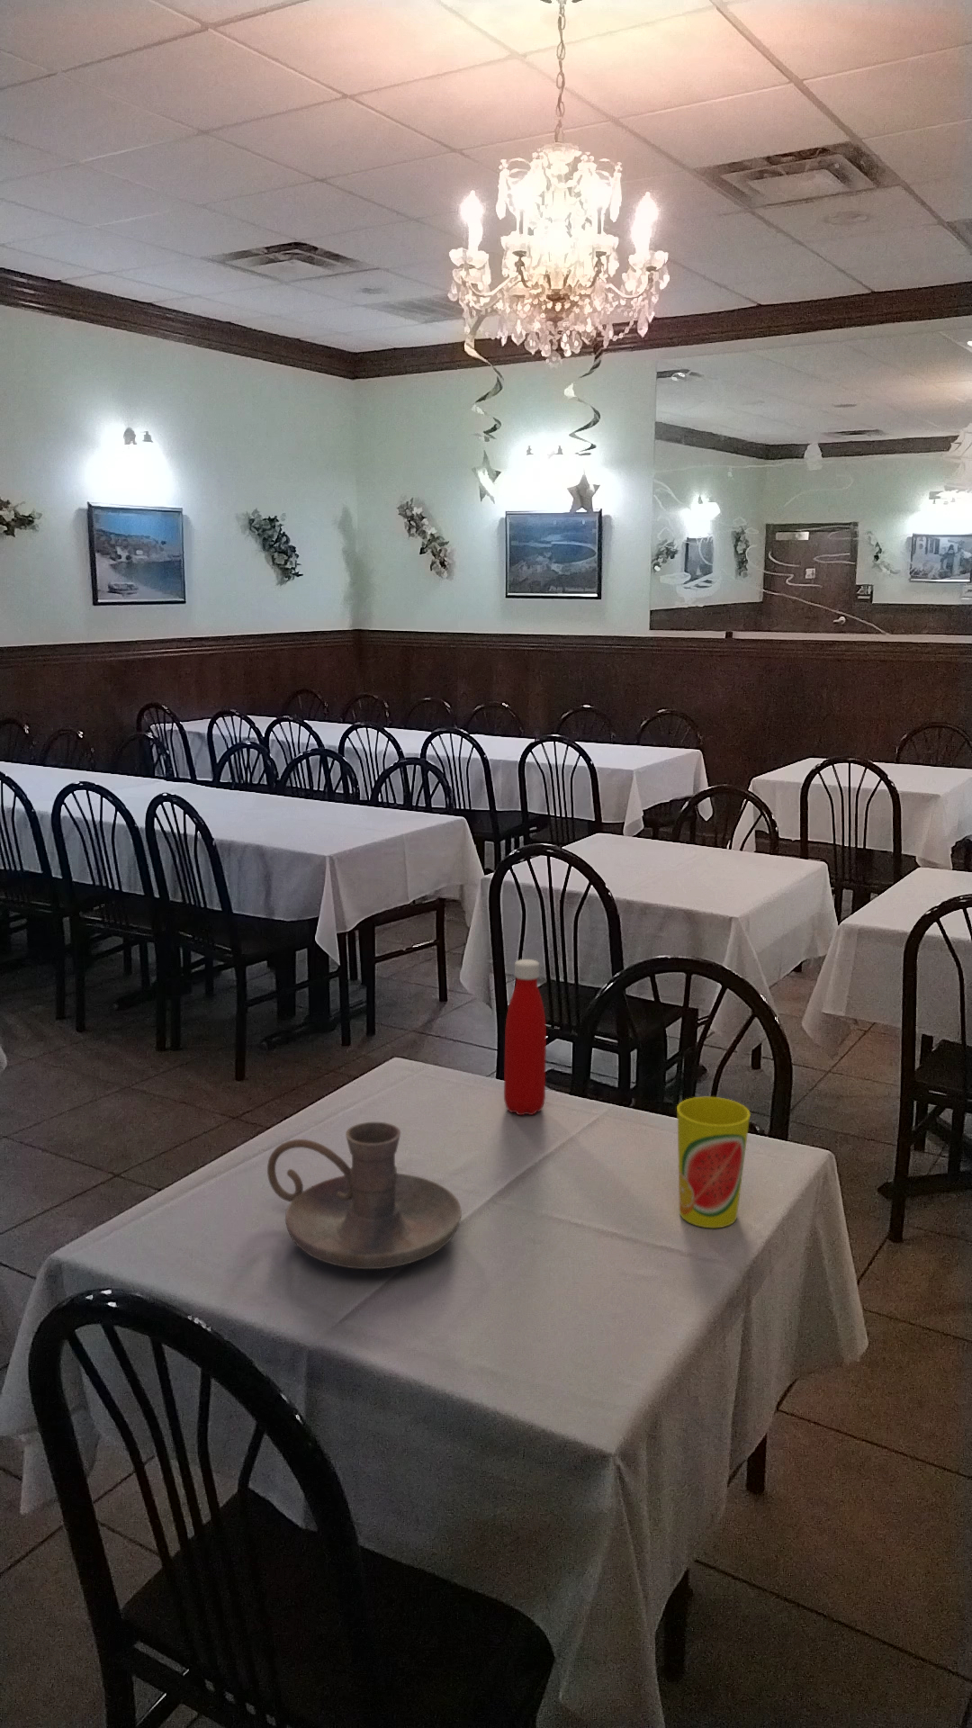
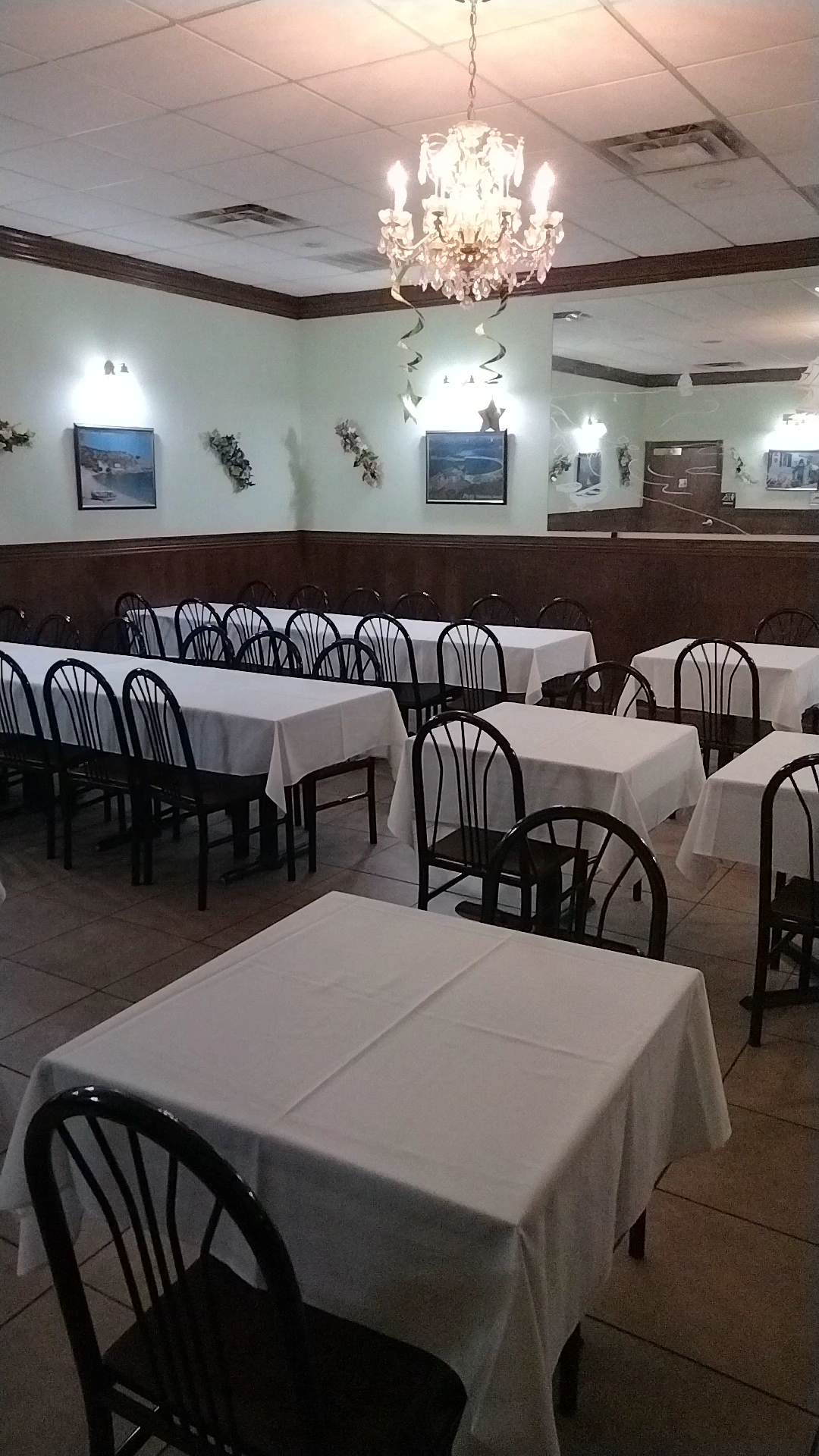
- bottle (526, 1036)
- cup (710, 1163)
- candle holder (356, 1182)
